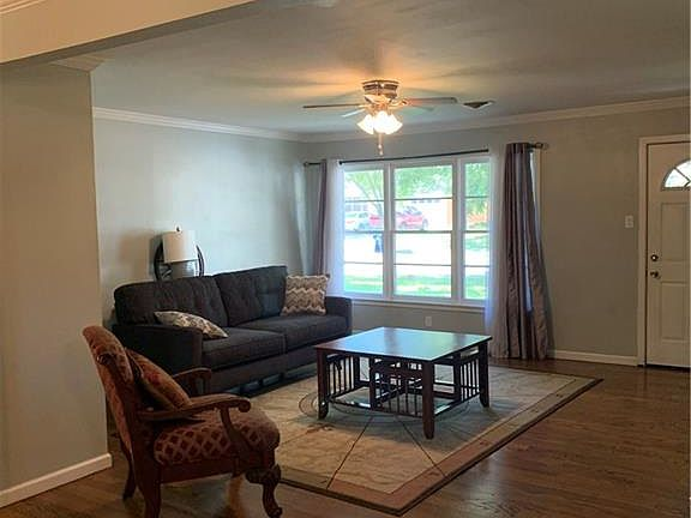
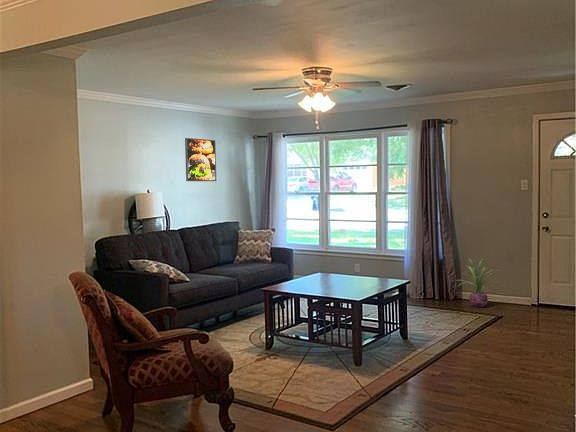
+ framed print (201, 160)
+ decorative plant (478, 282)
